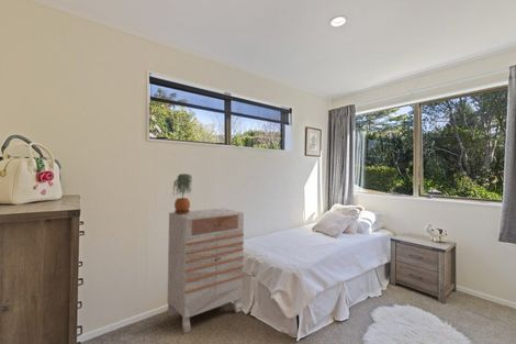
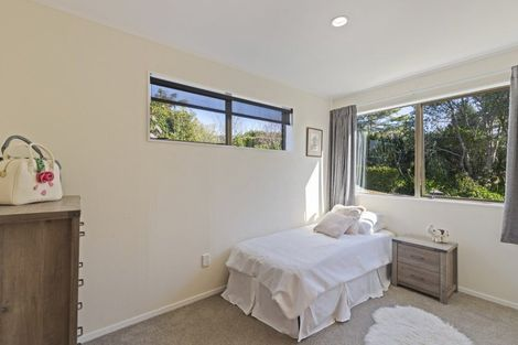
- potted plant (182, 192)
- dresser (206, 262)
